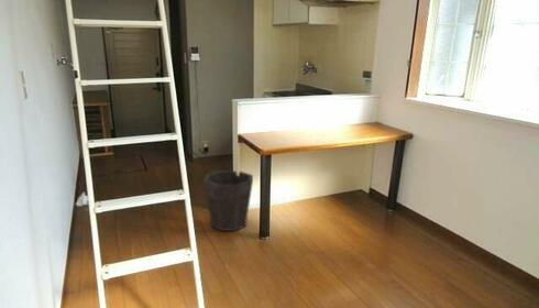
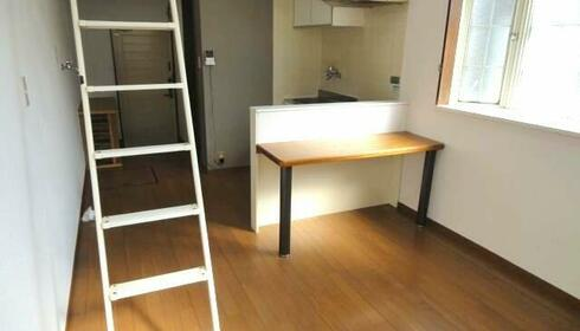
- waste bin (229, 200)
